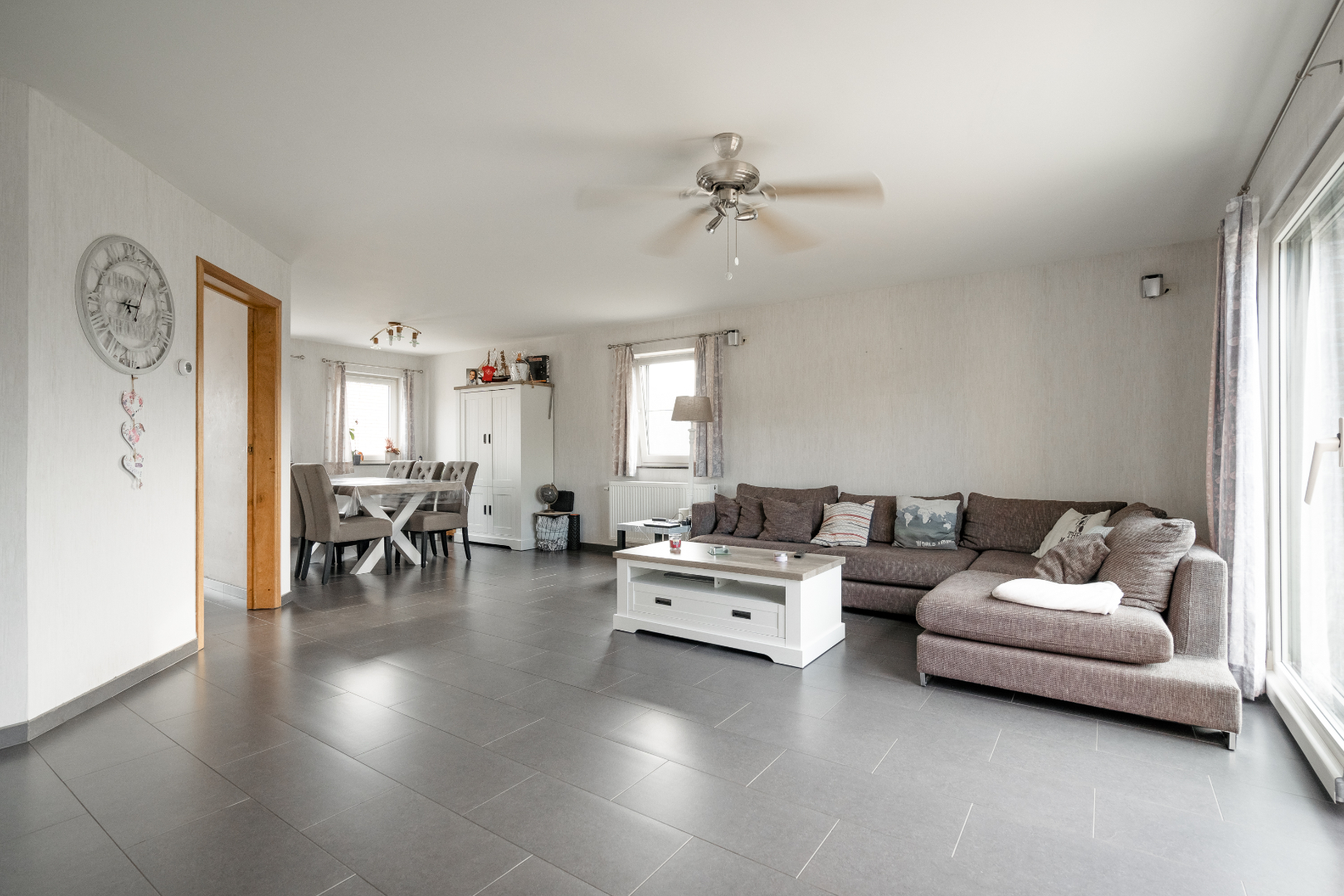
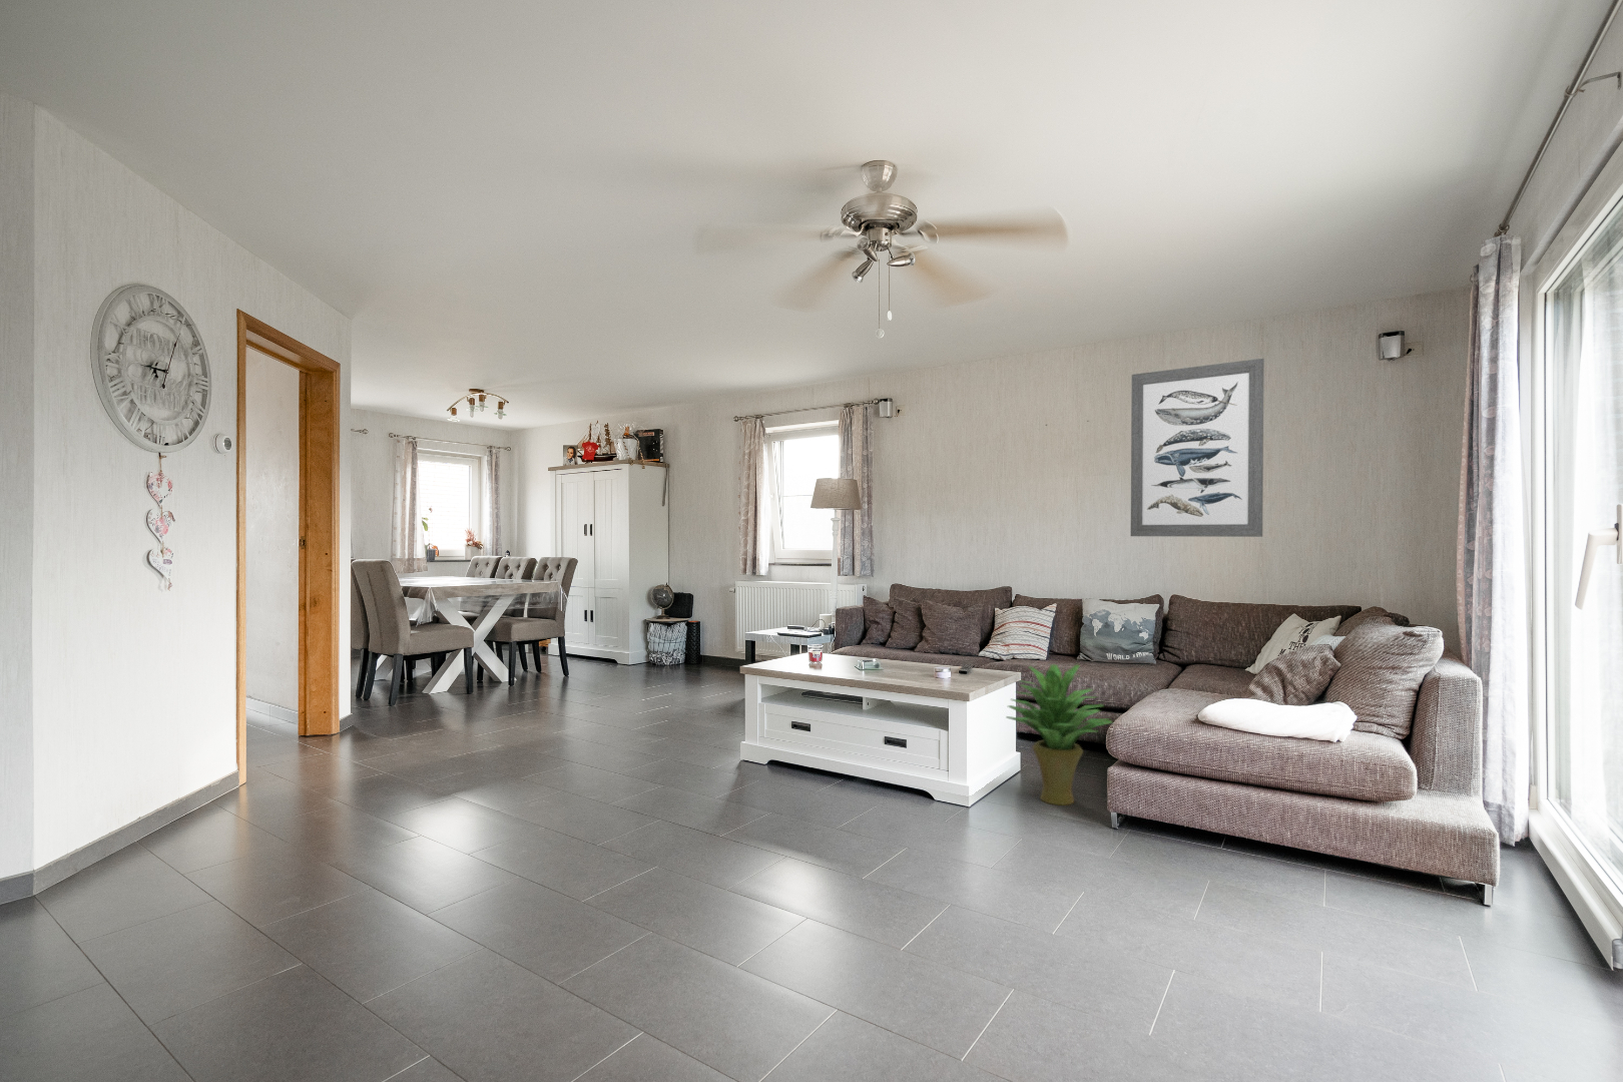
+ potted plant (1055, 732)
+ wall art (1193, 450)
